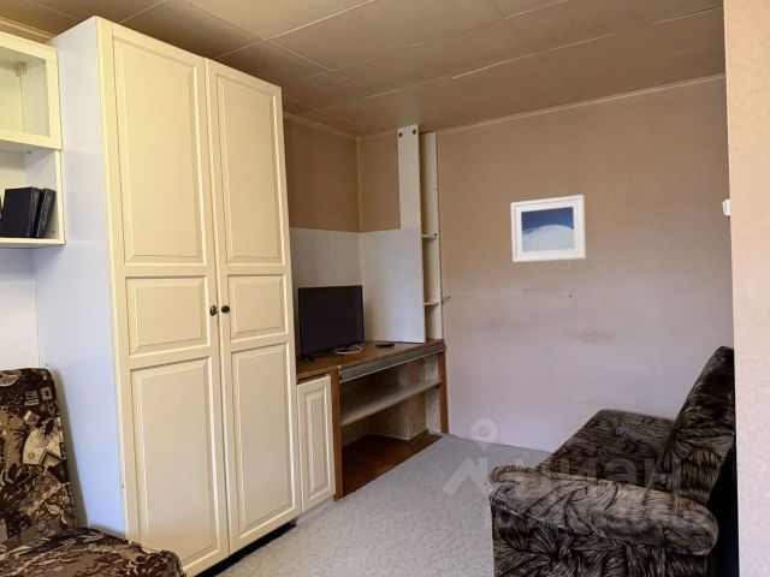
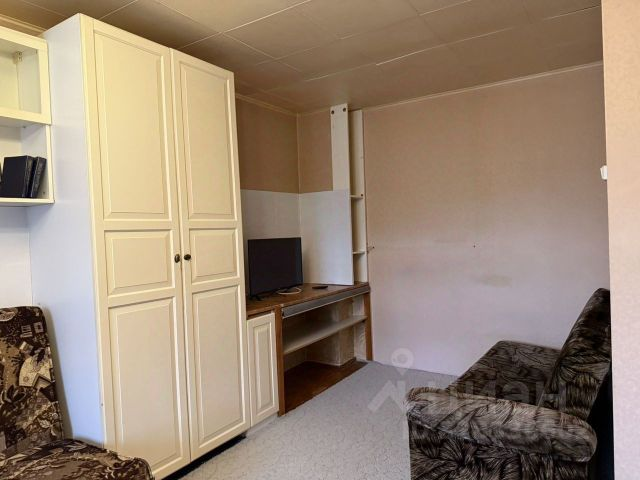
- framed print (546, 230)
